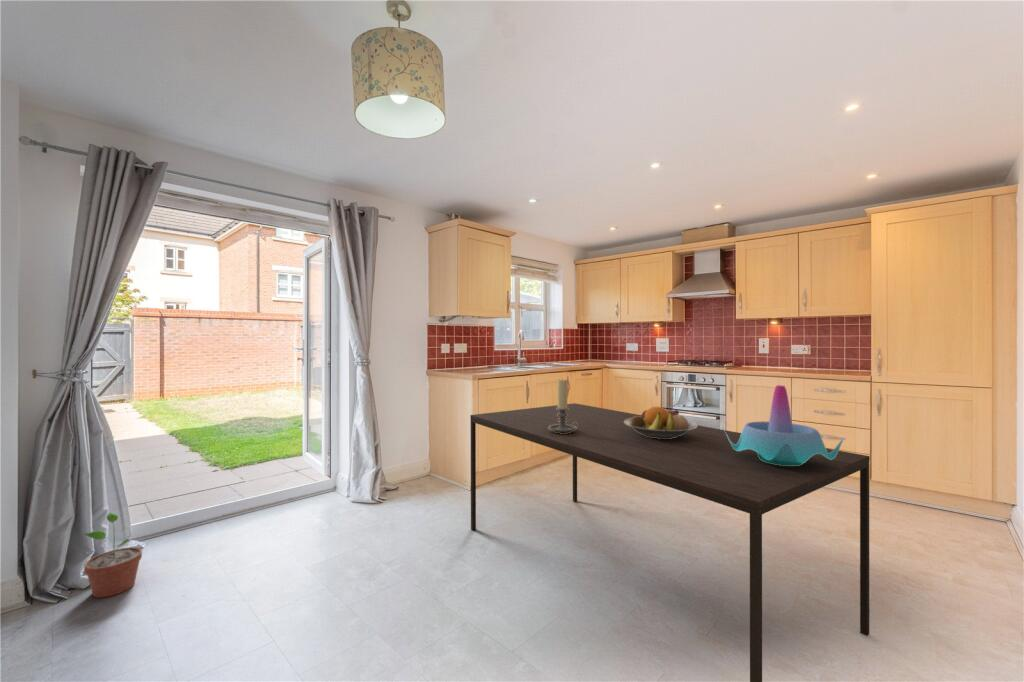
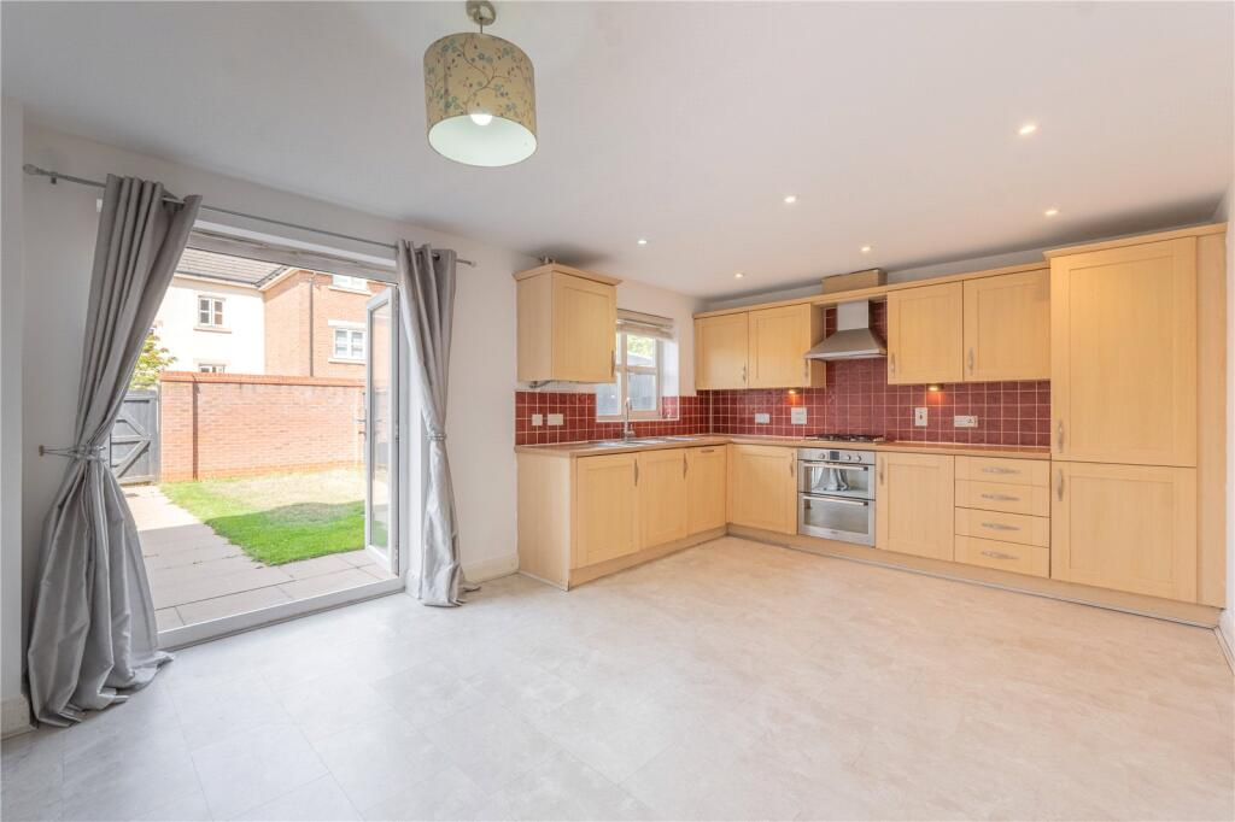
- fruit bowl (659, 419)
- candle holder (564, 404)
- potted plant (113, 552)
- vase (779, 422)
- dining table (634, 475)
